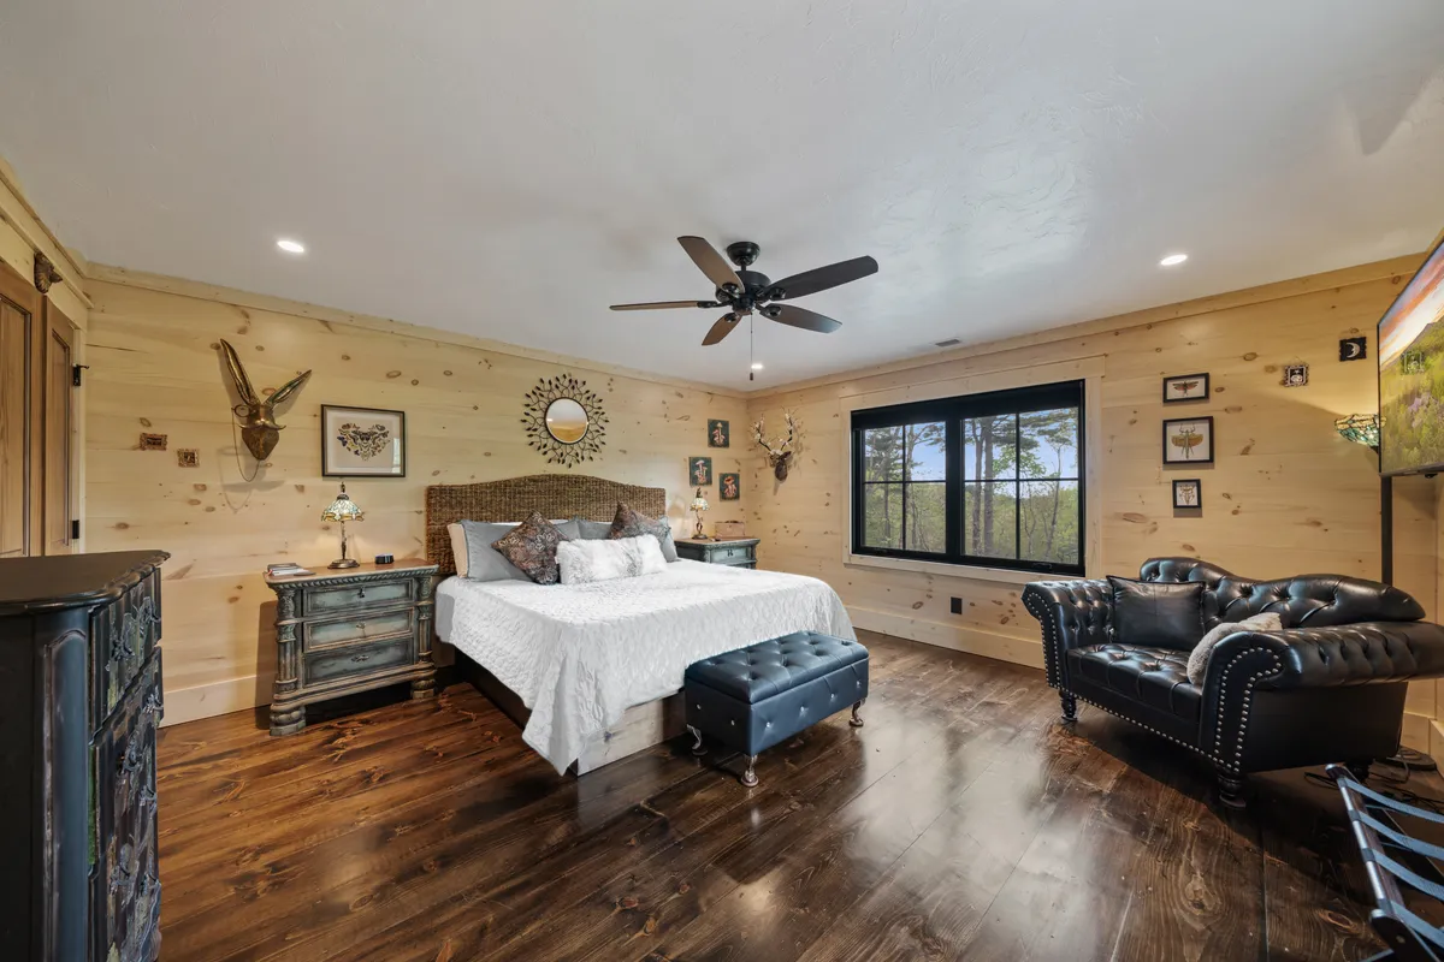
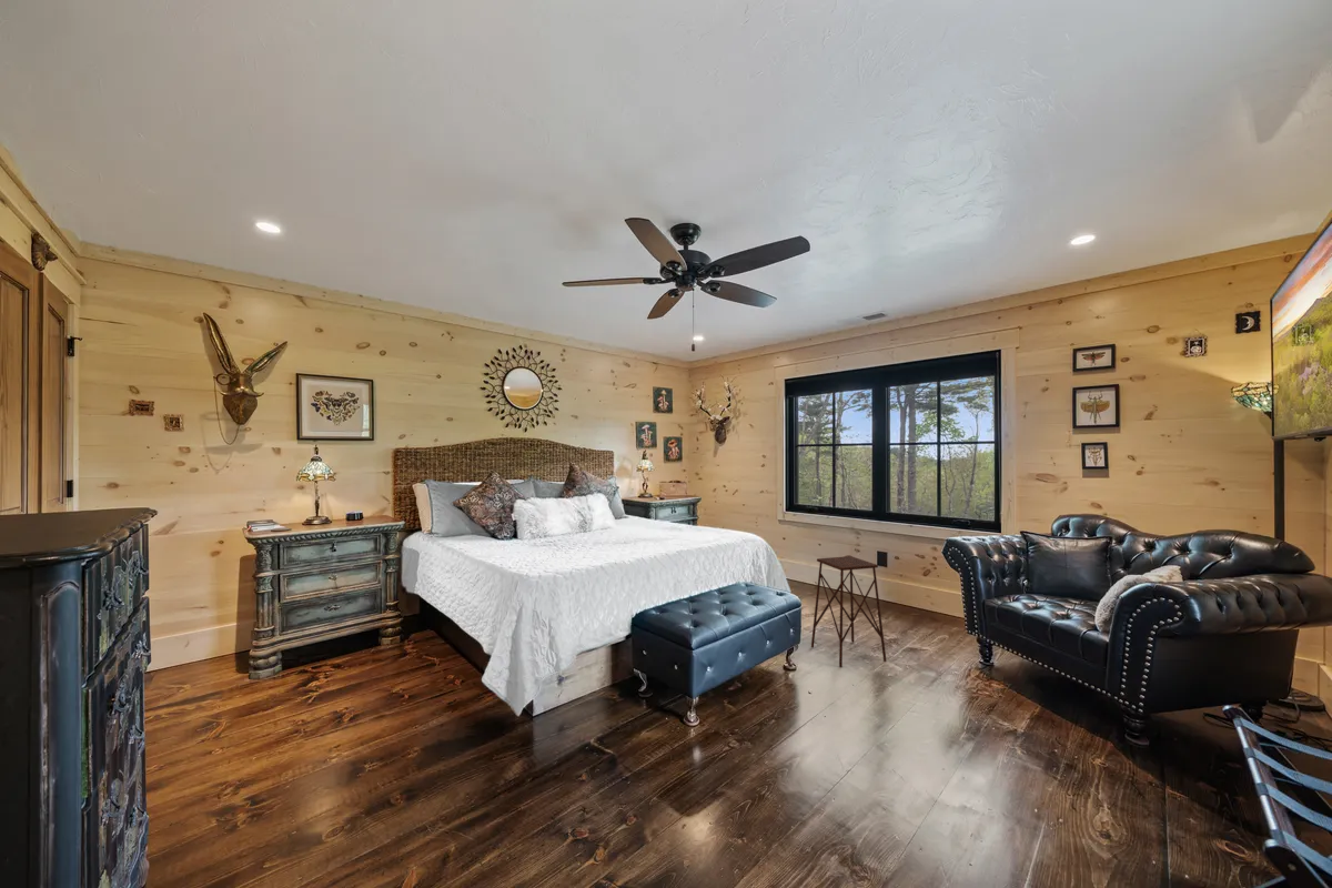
+ side table (845, 609)
